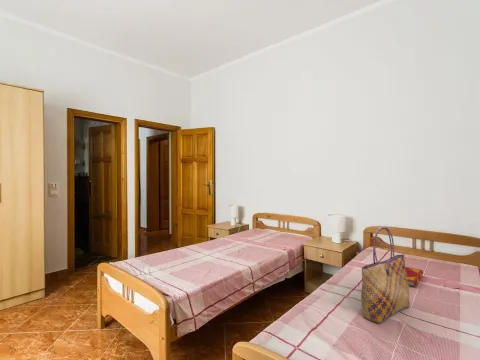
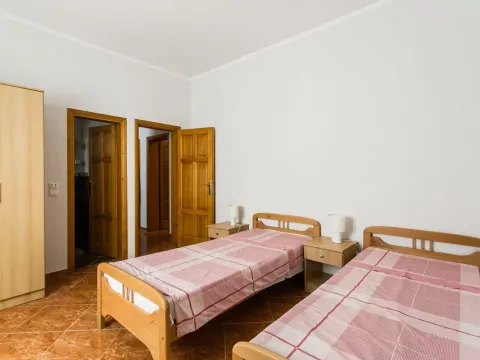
- hardback book (406, 273)
- tote bag (386, 269)
